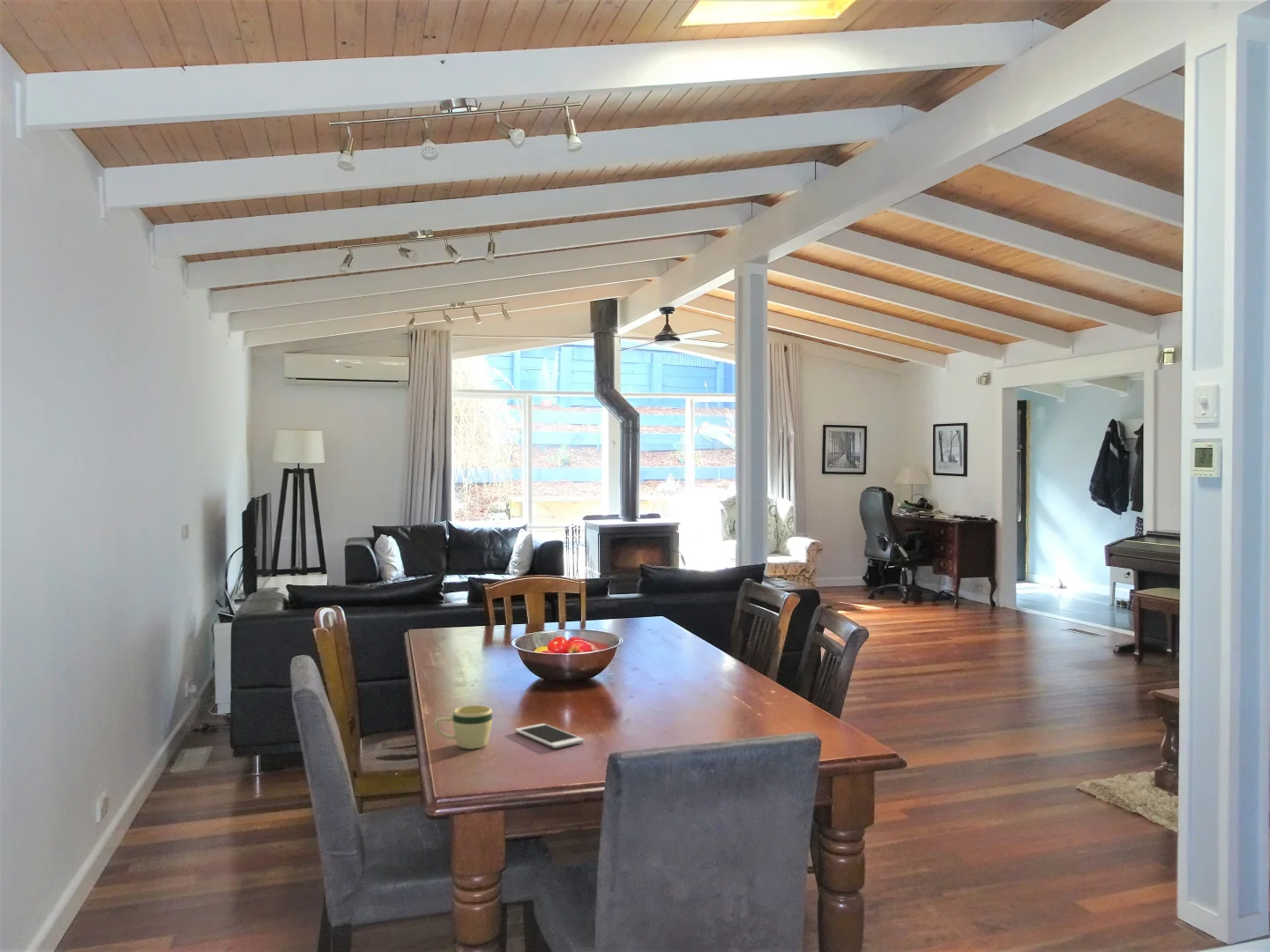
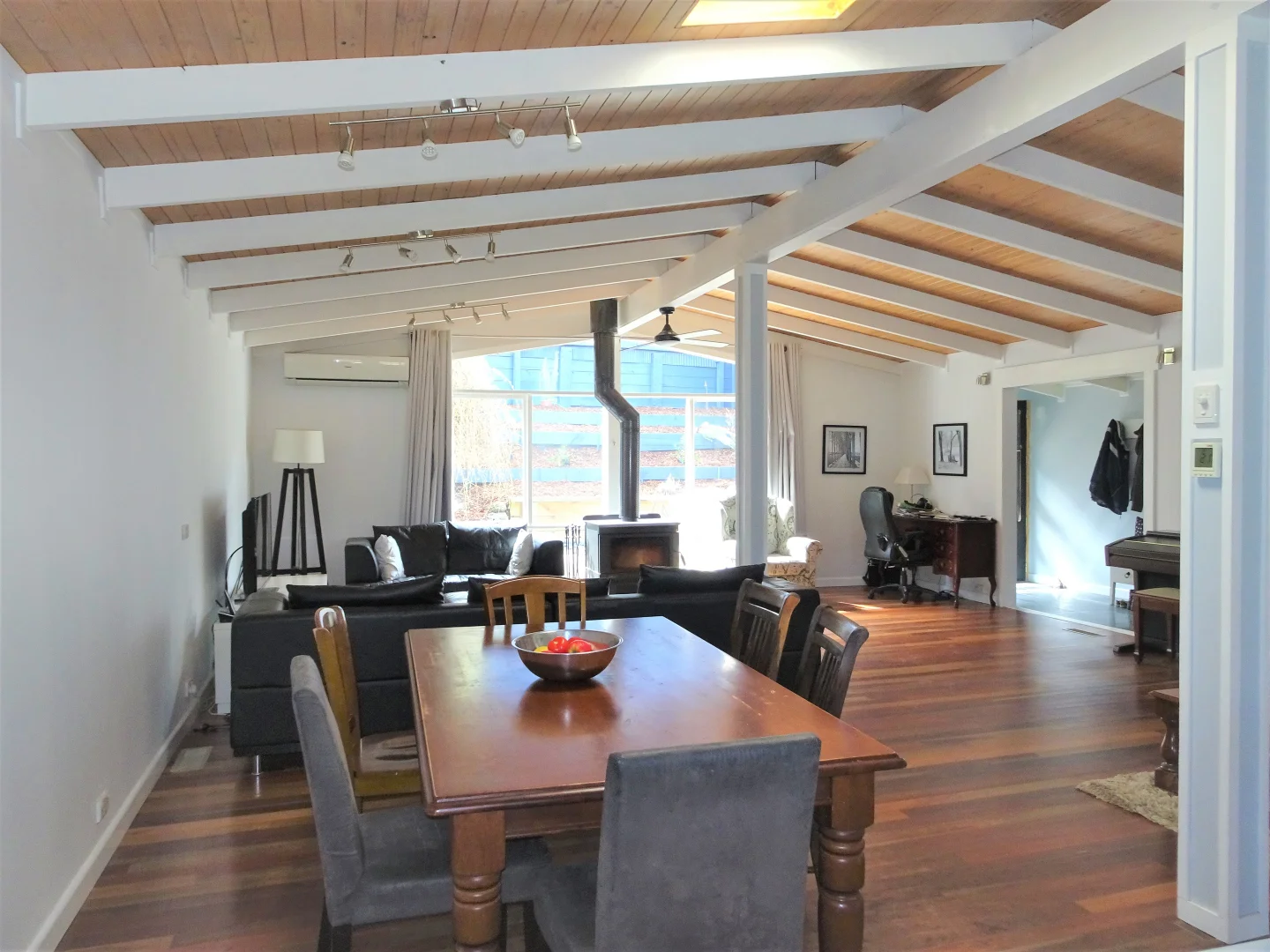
- mug (463, 727)
- cell phone (549, 735)
